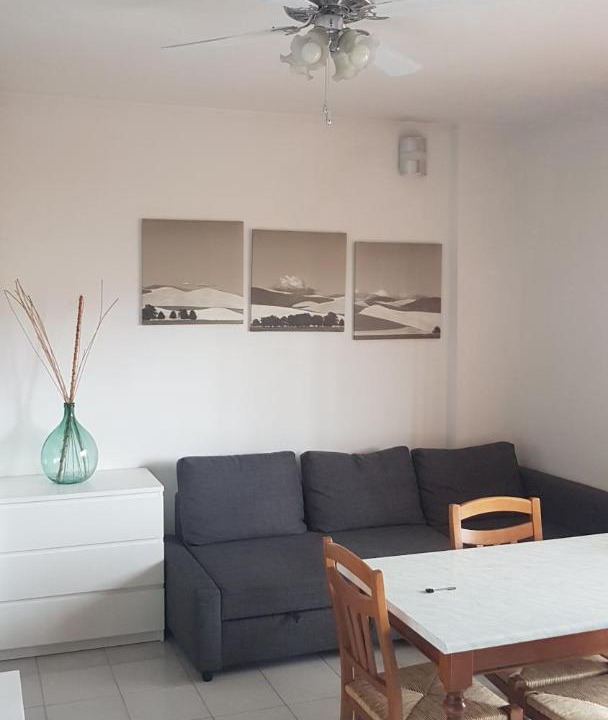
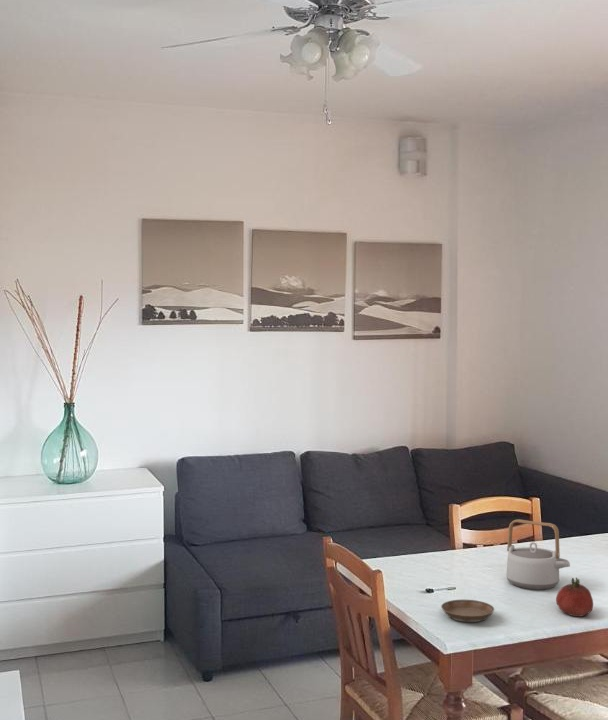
+ saucer (467, 611)
+ teapot (538, 553)
+ fruit (574, 594)
